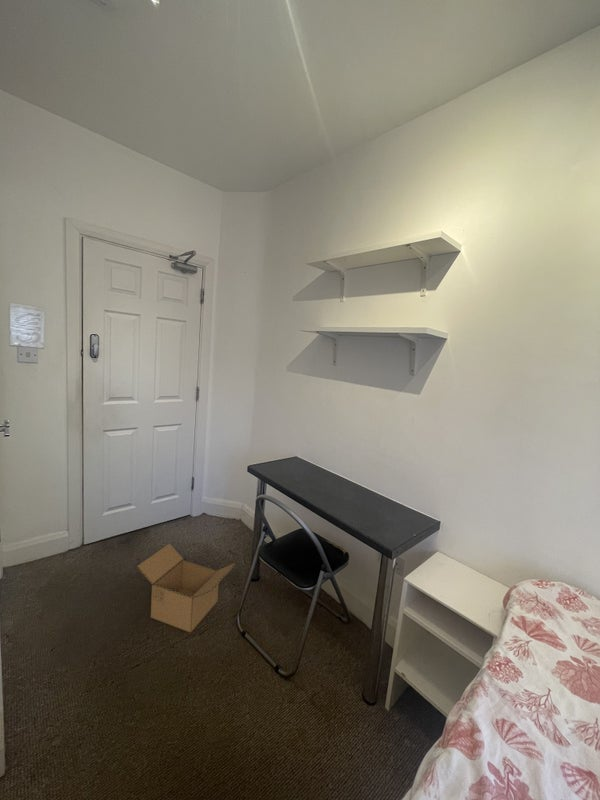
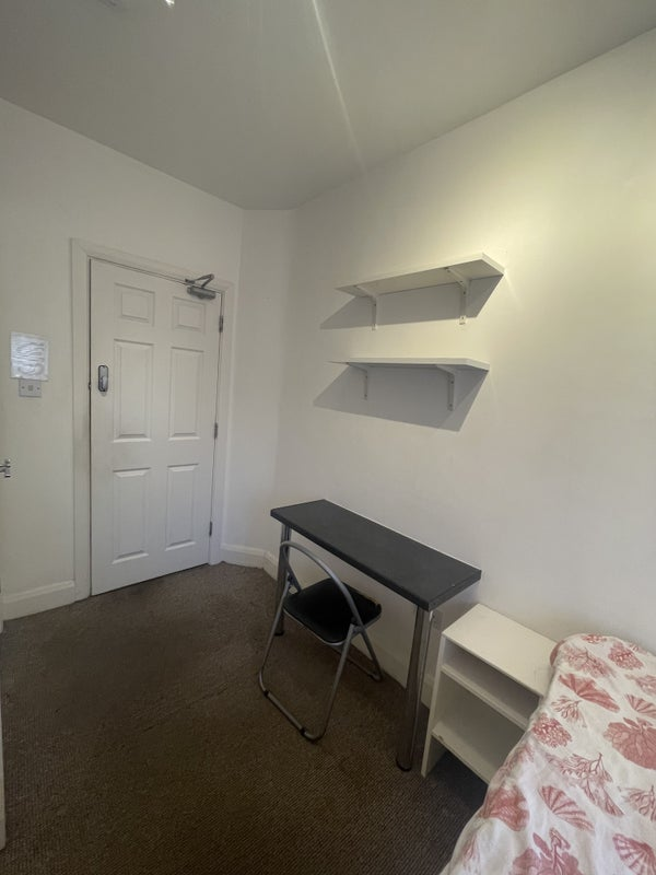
- box (186, 586)
